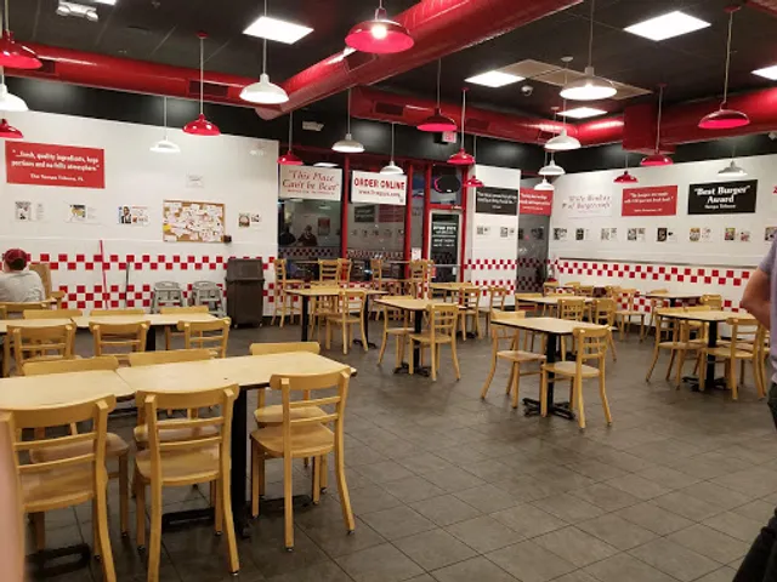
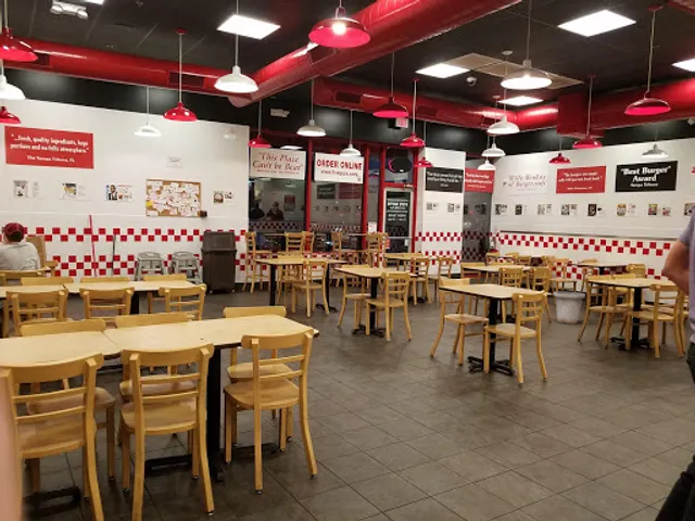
+ trash can (568, 307)
